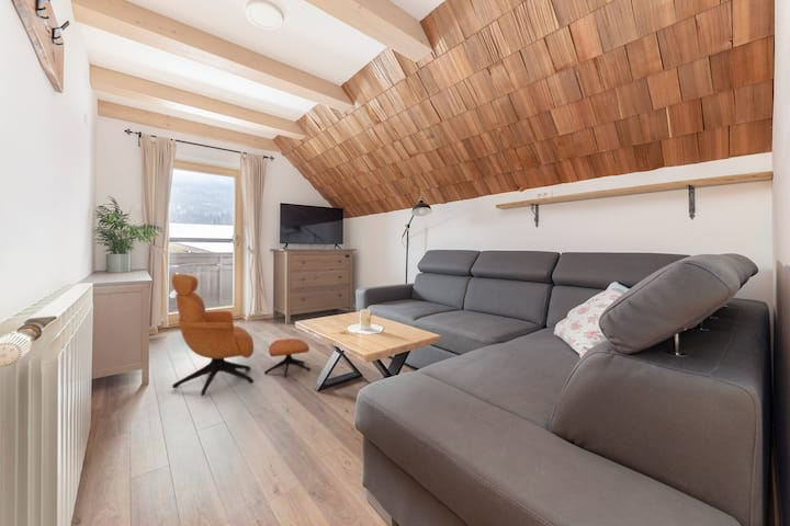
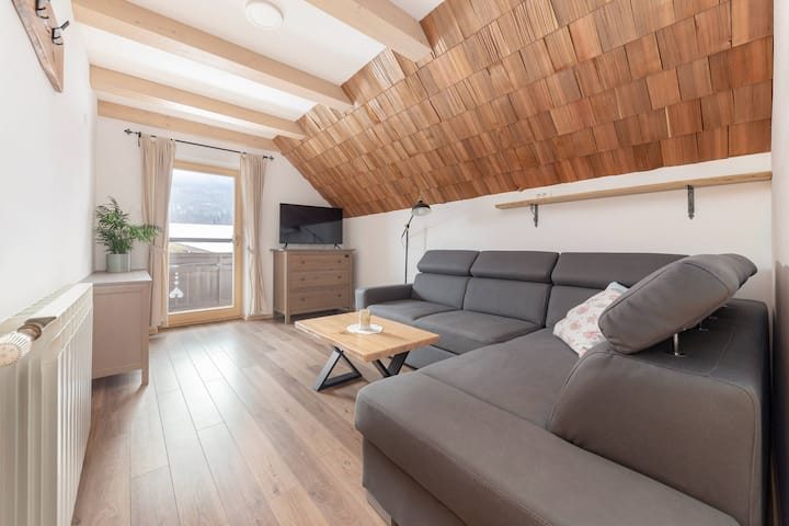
- armchair (241, 328)
